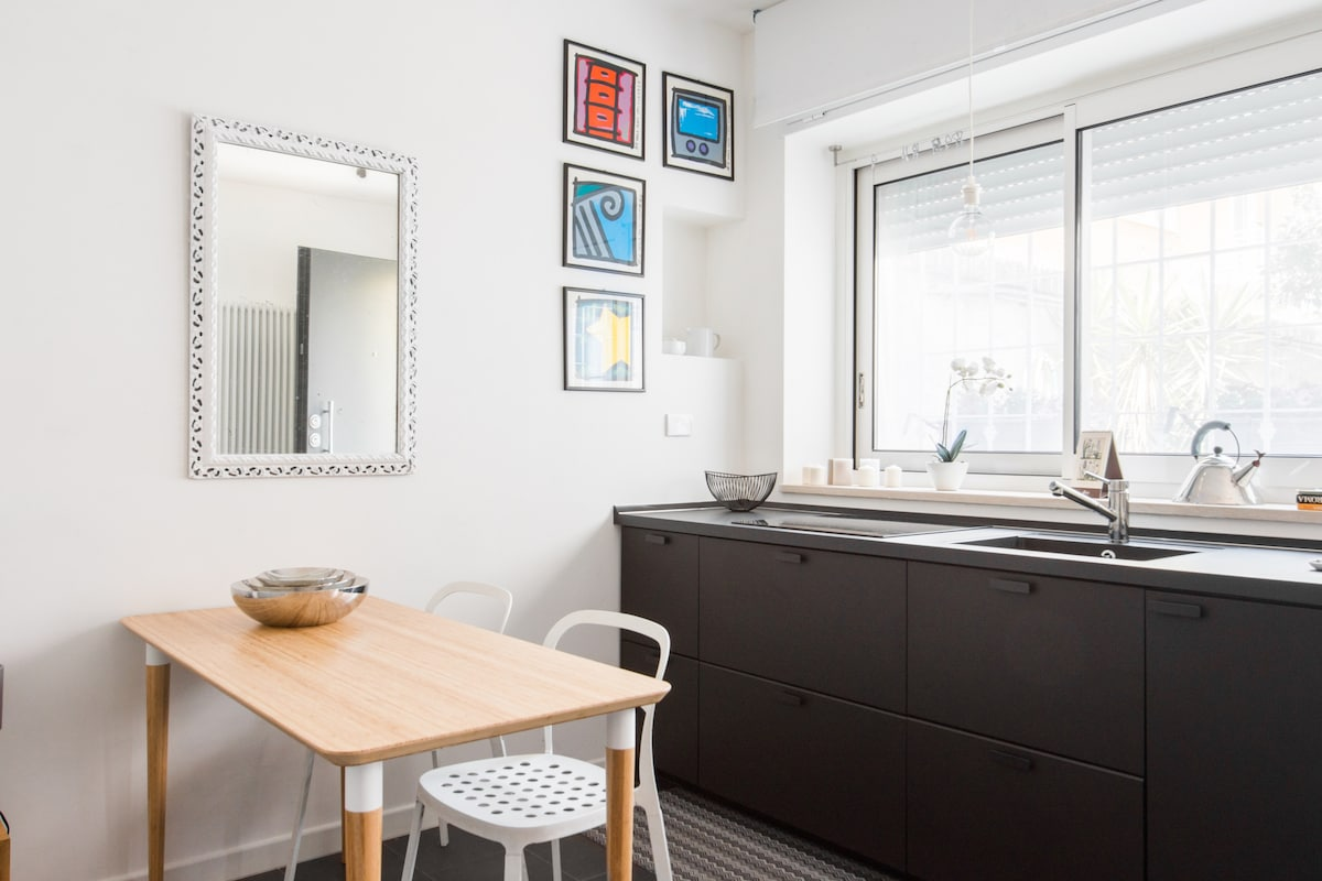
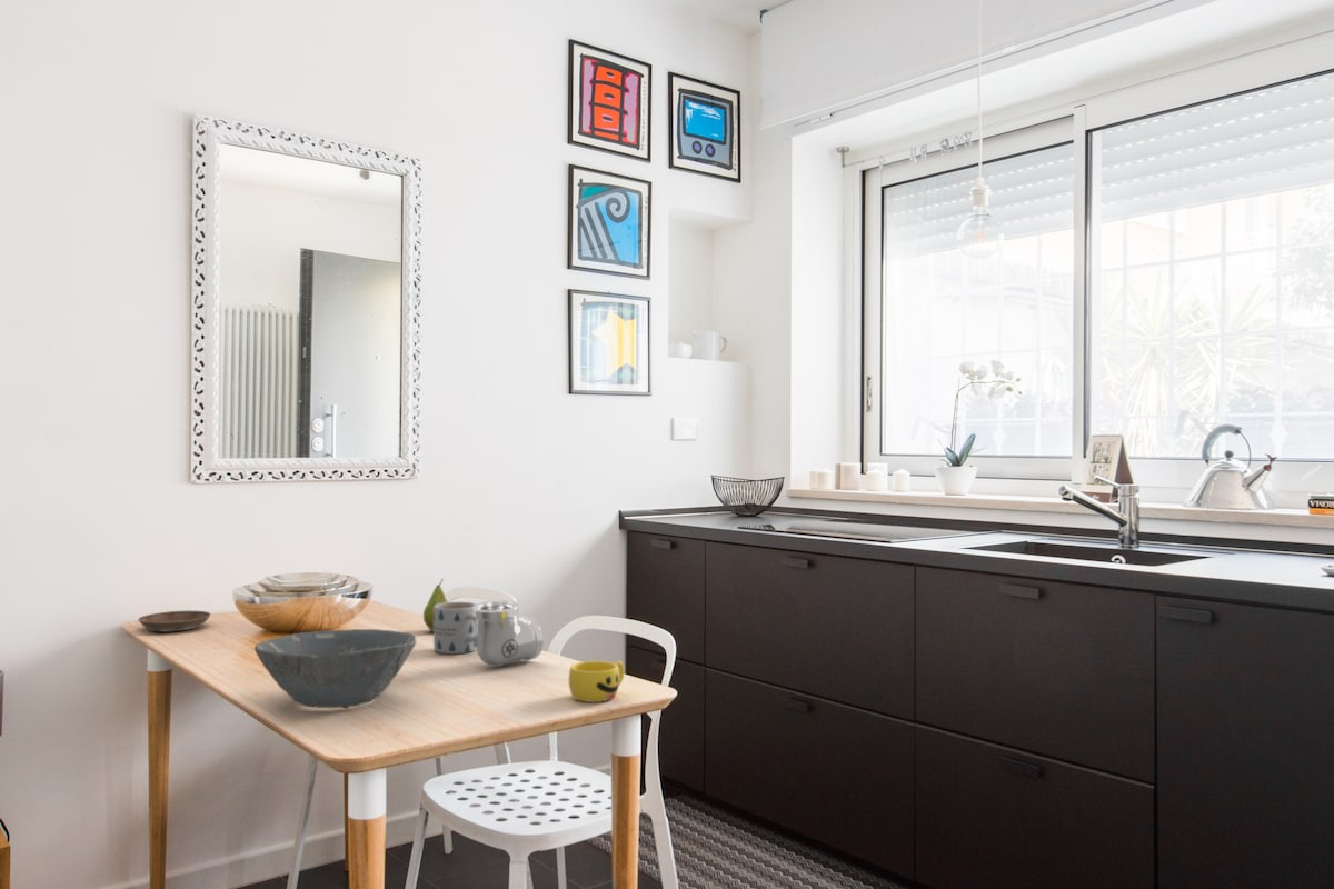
+ cup (599, 680)
+ saucer (175, 621)
+ bowl (337, 667)
+ fruit (437, 603)
+ mug (460, 628)
+ pipe fitting (504, 633)
